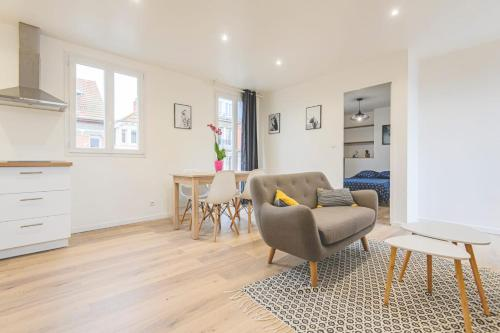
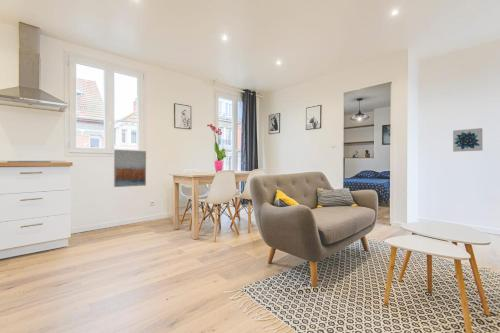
+ wall art (467, 140)
+ wall art (130, 168)
